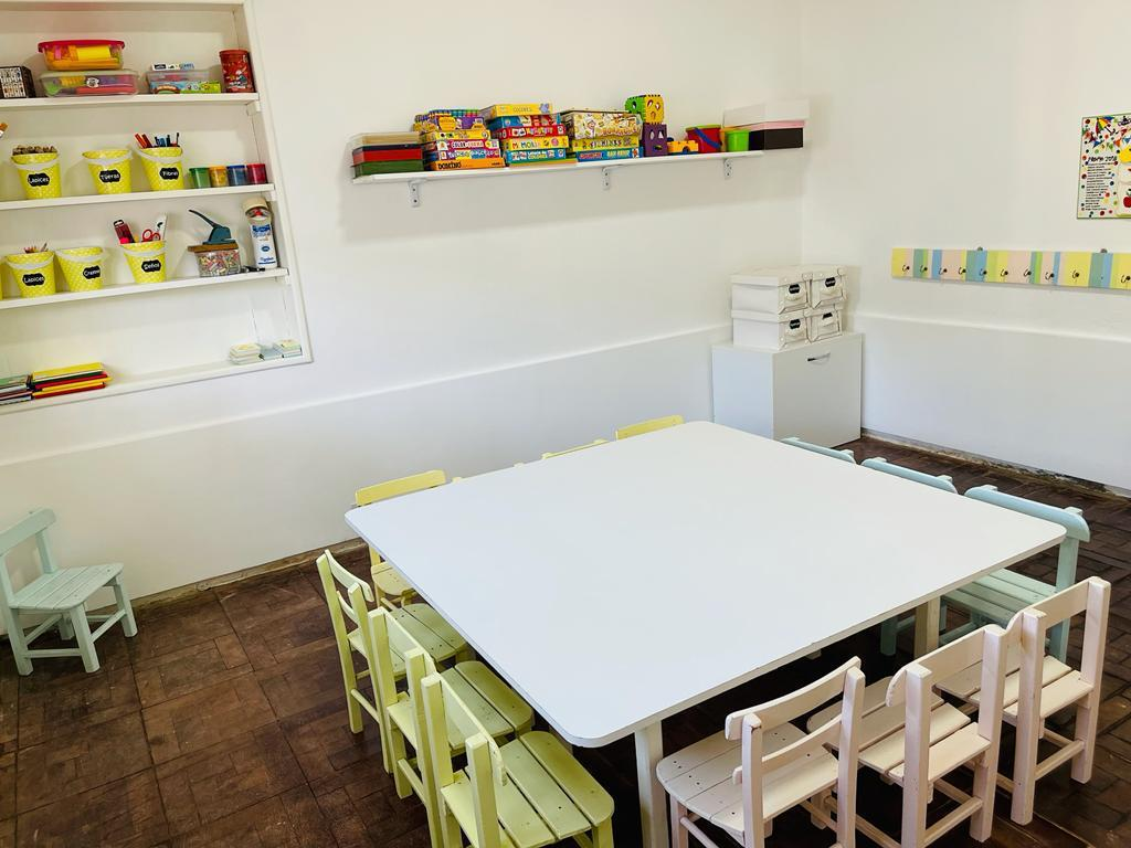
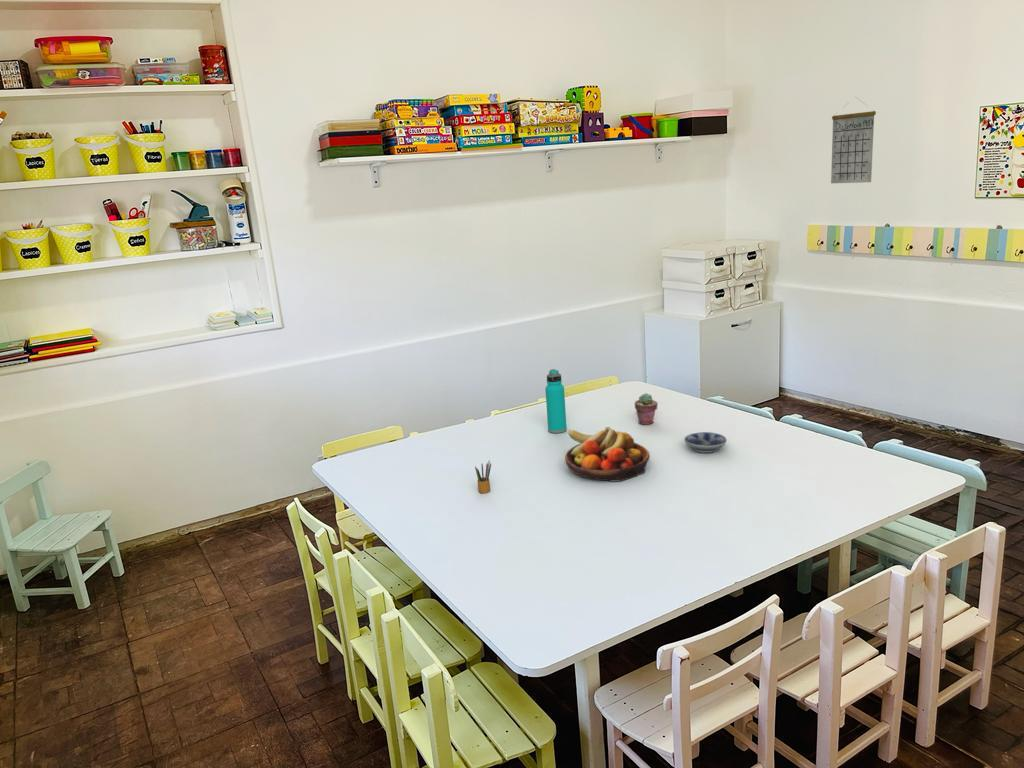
+ fruit bowl (605, 451)
+ pencil box (483, 477)
+ calendar (852, 140)
+ water bottle (555, 400)
+ bowl (705, 443)
+ potted succulent (645, 408)
